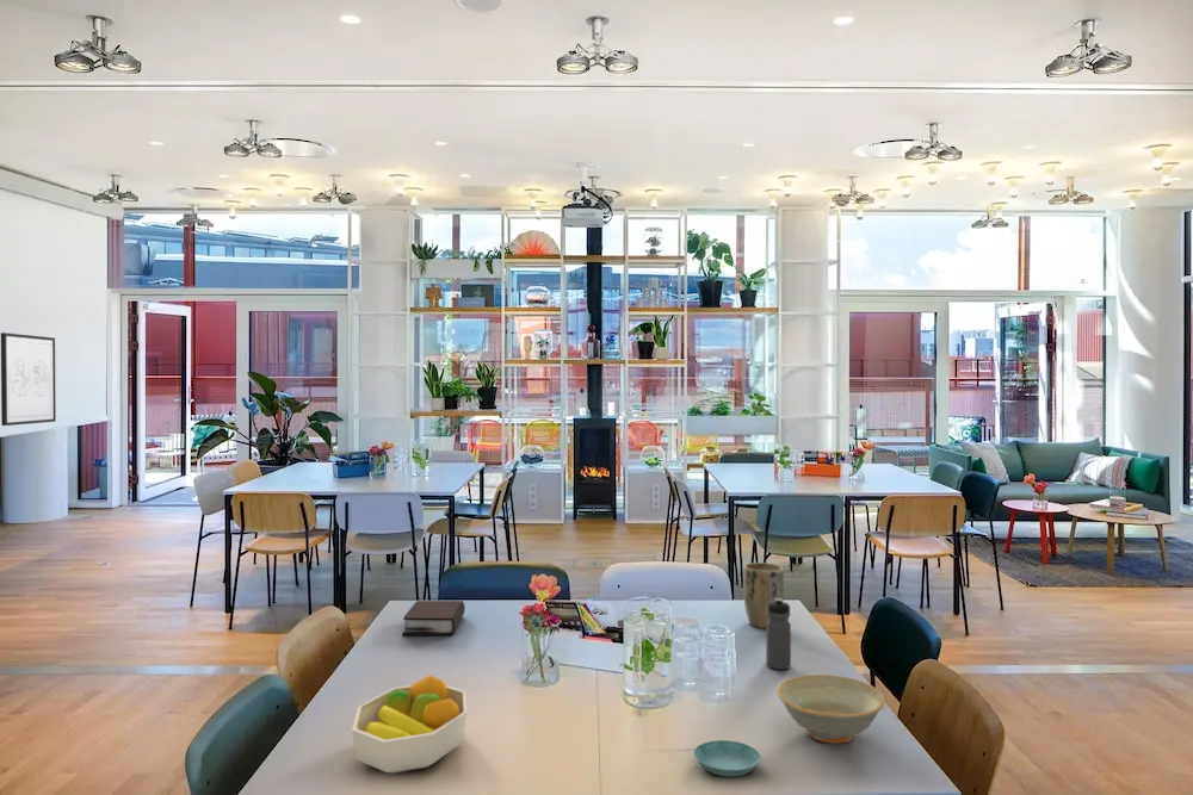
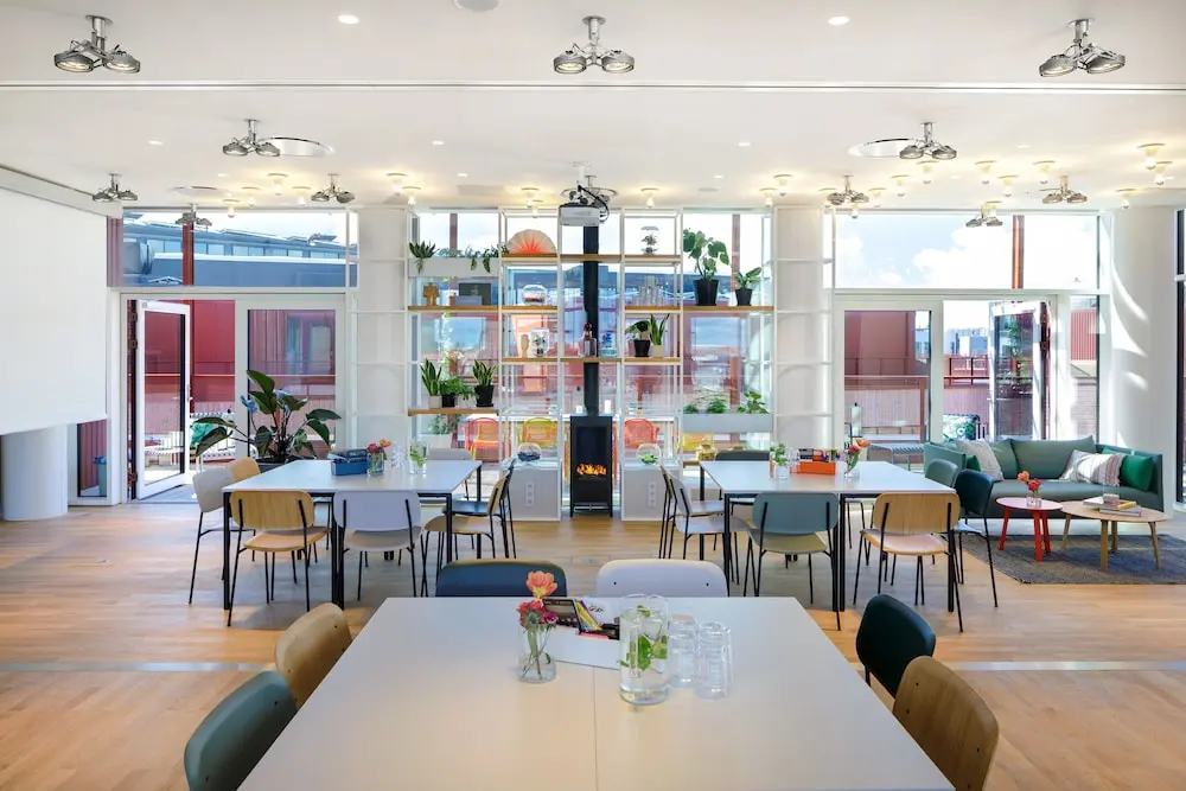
- saucer (727, 759)
- wall art (29, 379)
- water bottle (778, 632)
- fruit bowl (412, 720)
- plant pot (762, 595)
- bible (434, 616)
- dish (829, 713)
